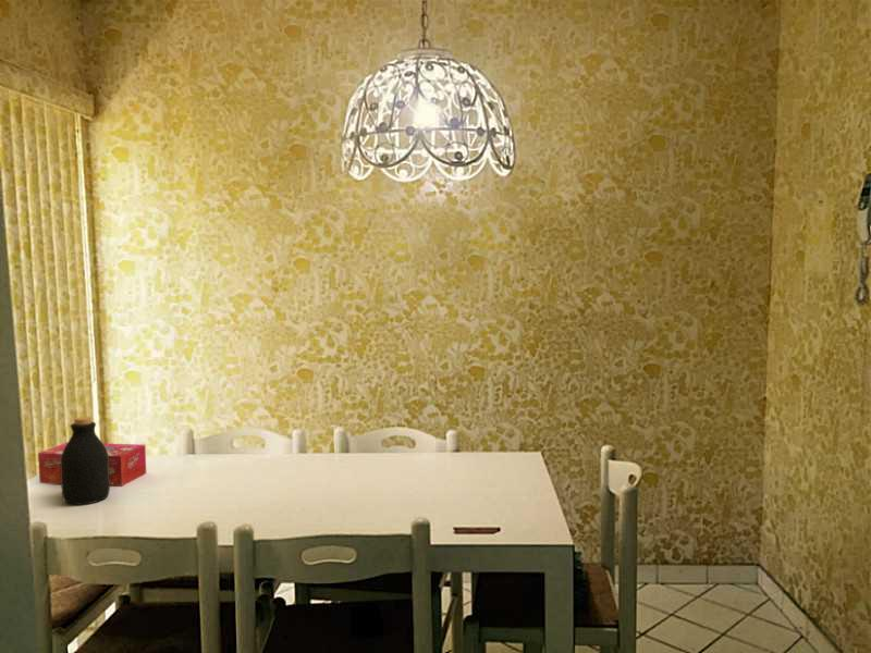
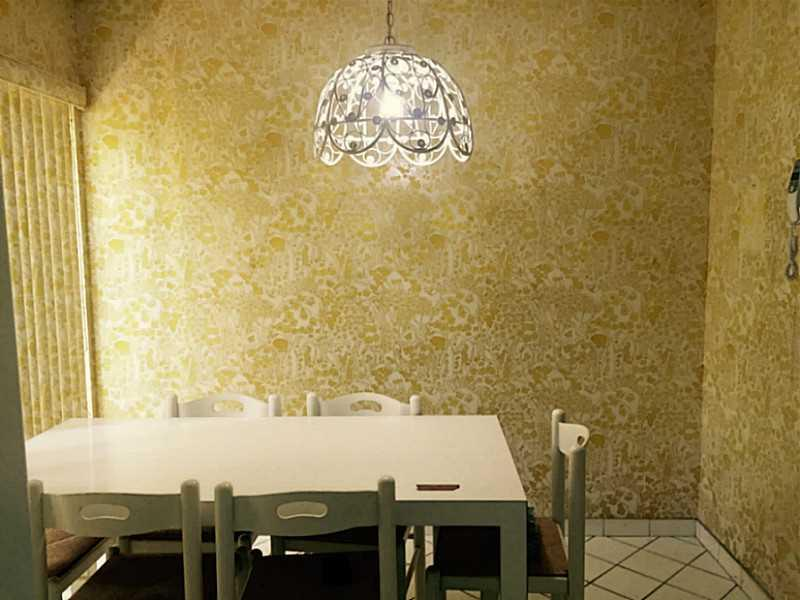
- tissue box (109, 463)
- bottle (84, 458)
